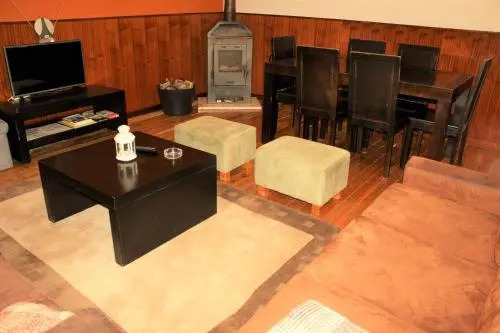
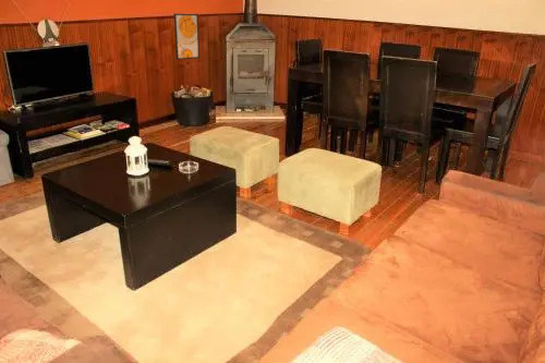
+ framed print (186, 36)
